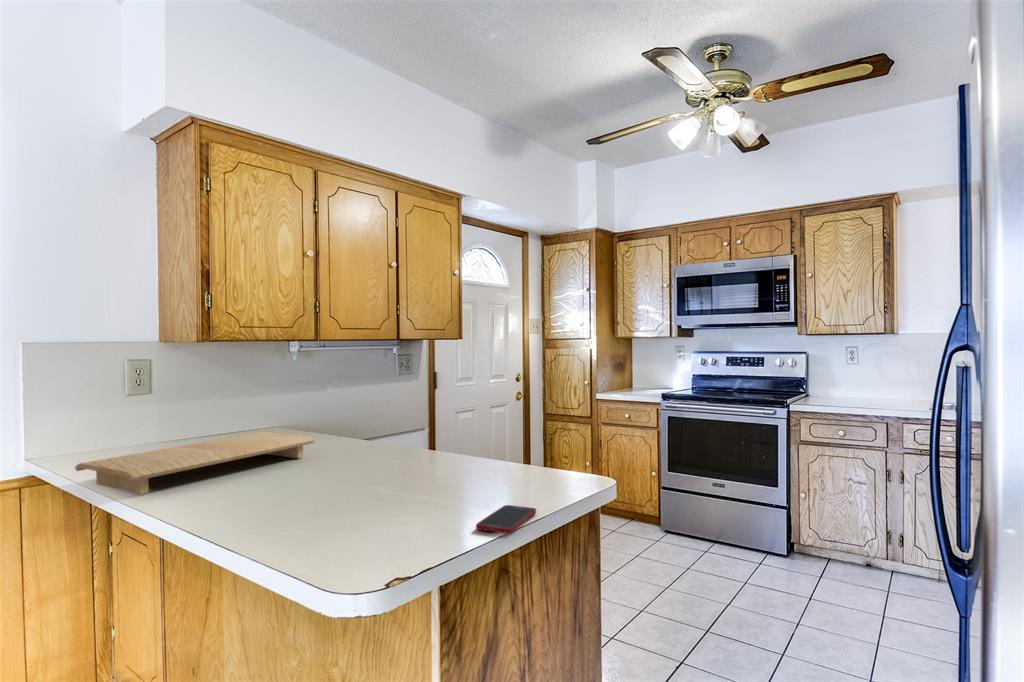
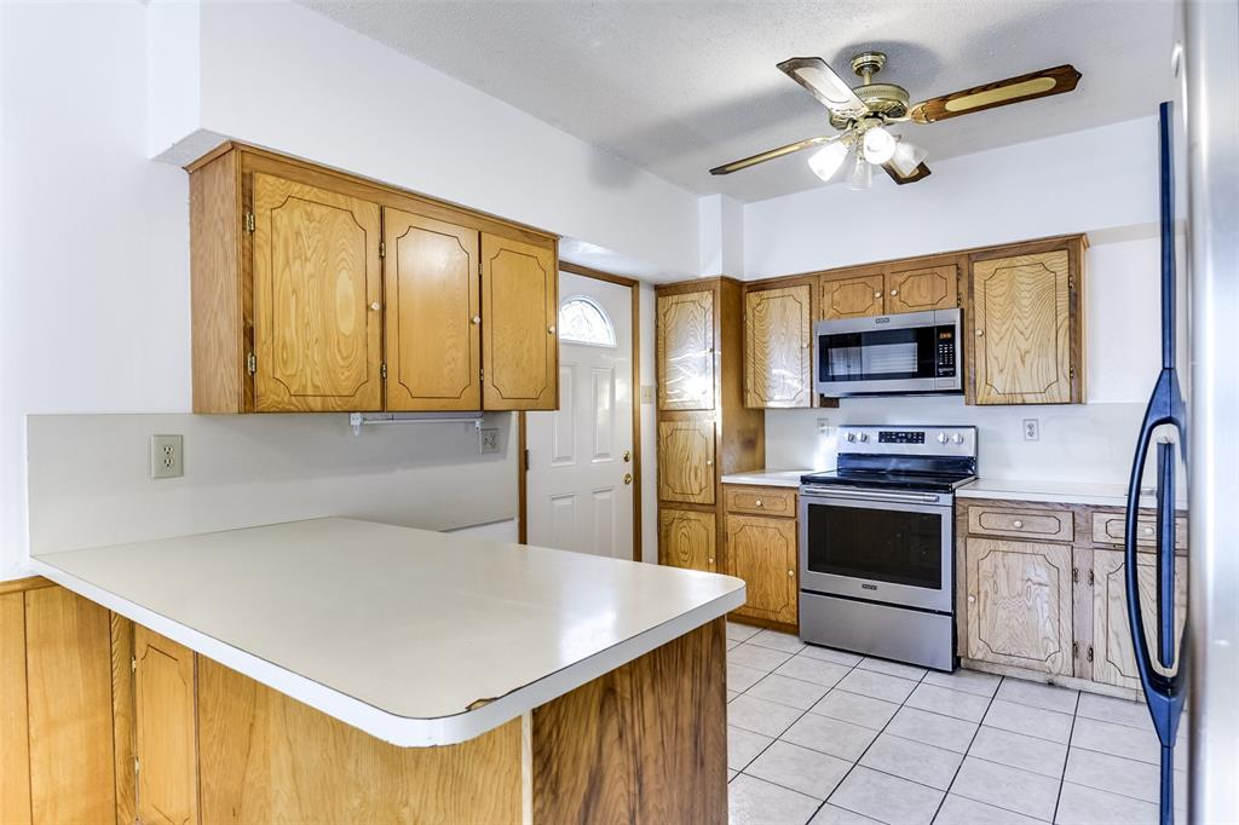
- cell phone (507, 518)
- cutting board (207, 458)
